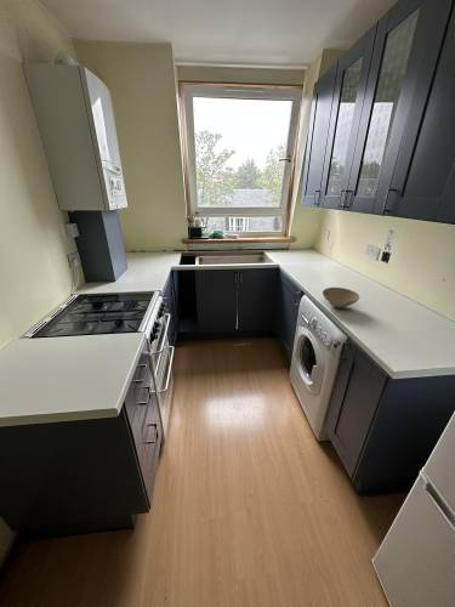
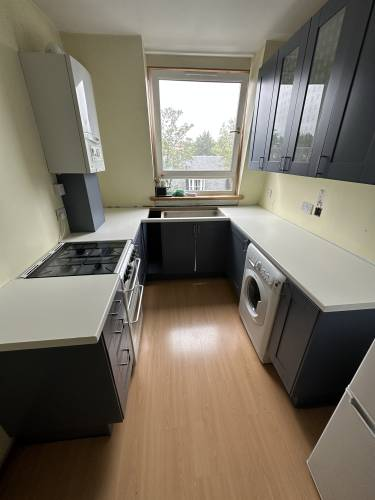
- bowl (339, 300)
